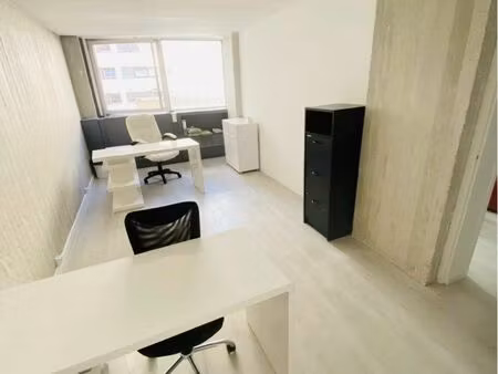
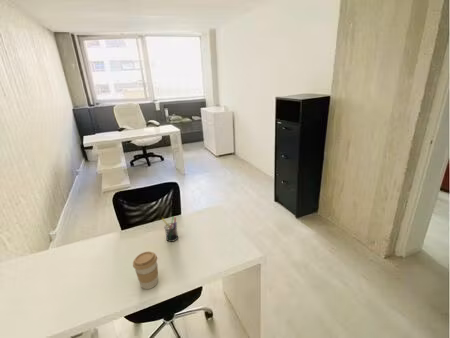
+ coffee cup (146, 269)
+ pen holder (171, 227)
